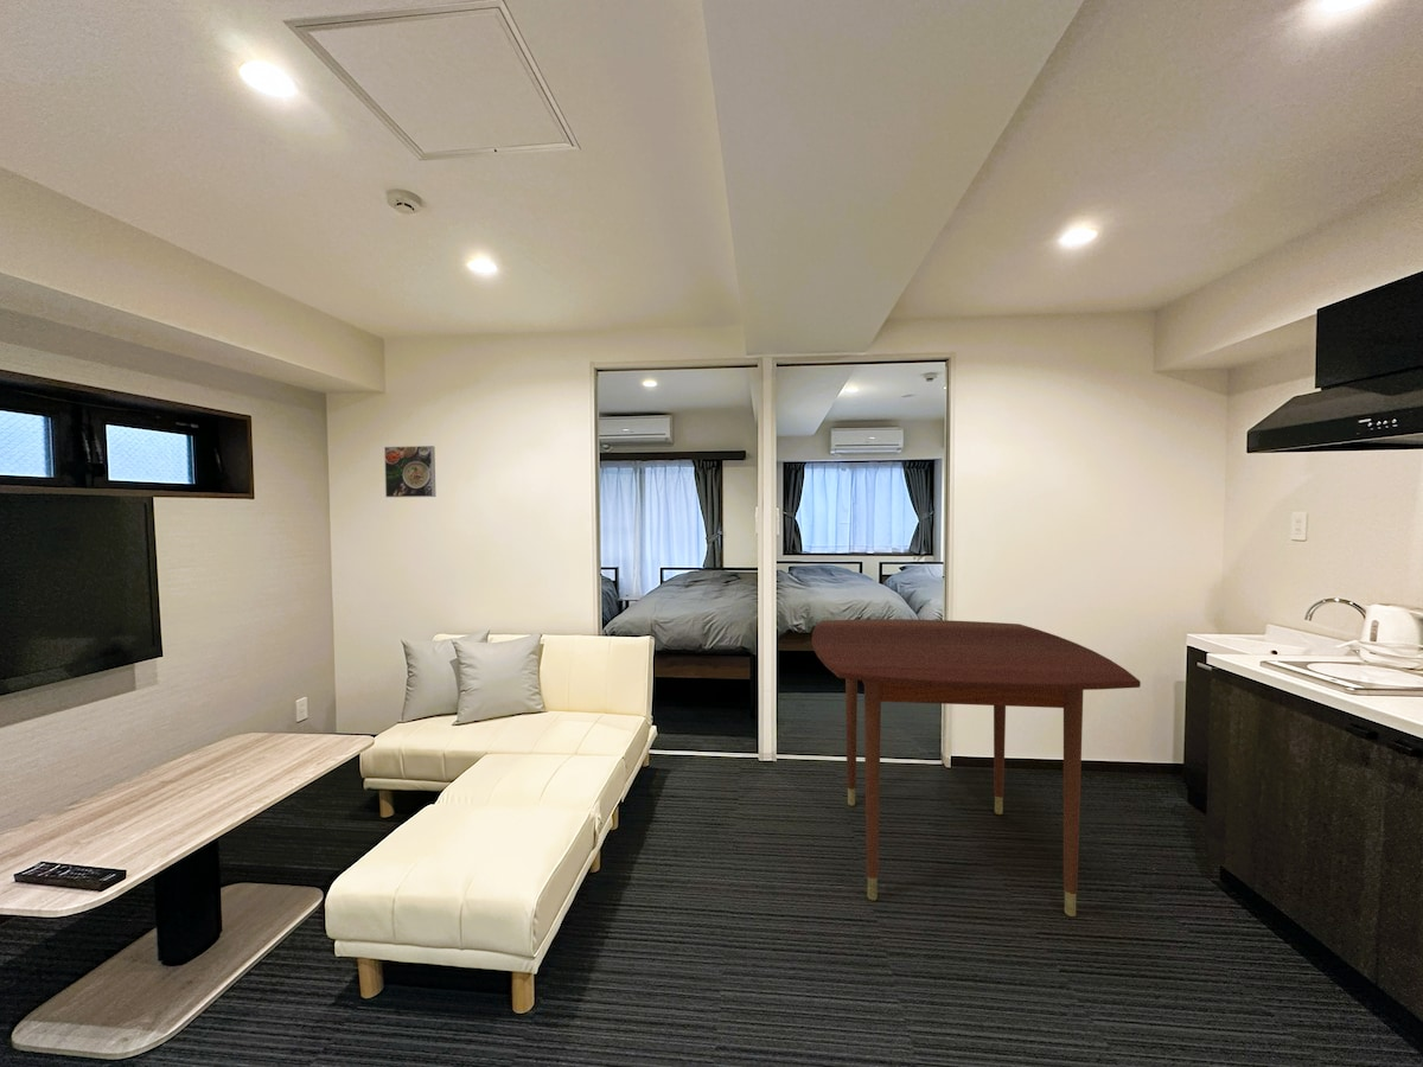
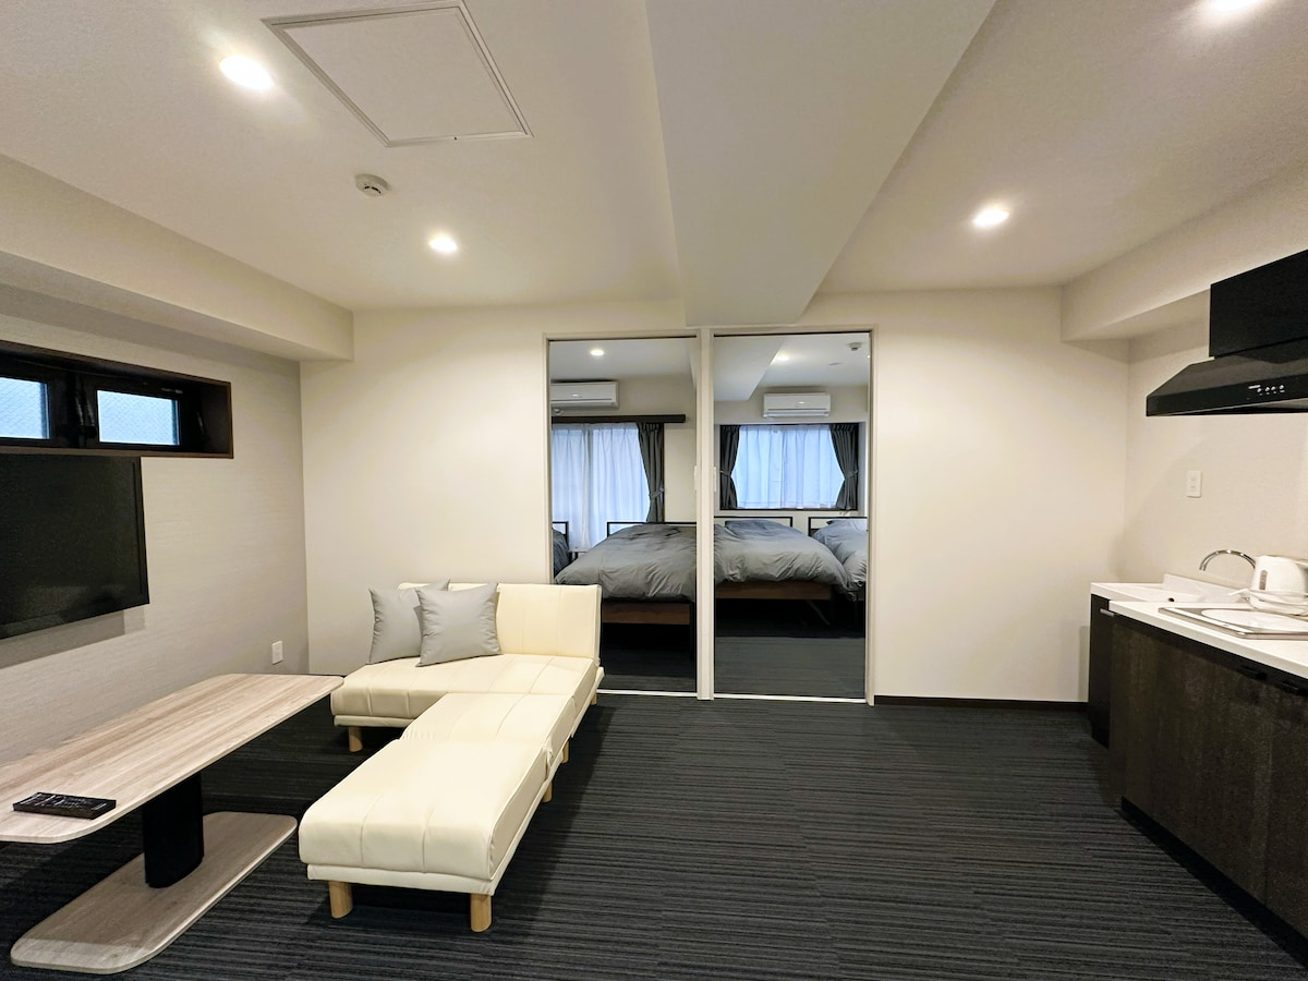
- dining table (944, 703)
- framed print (409, 472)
